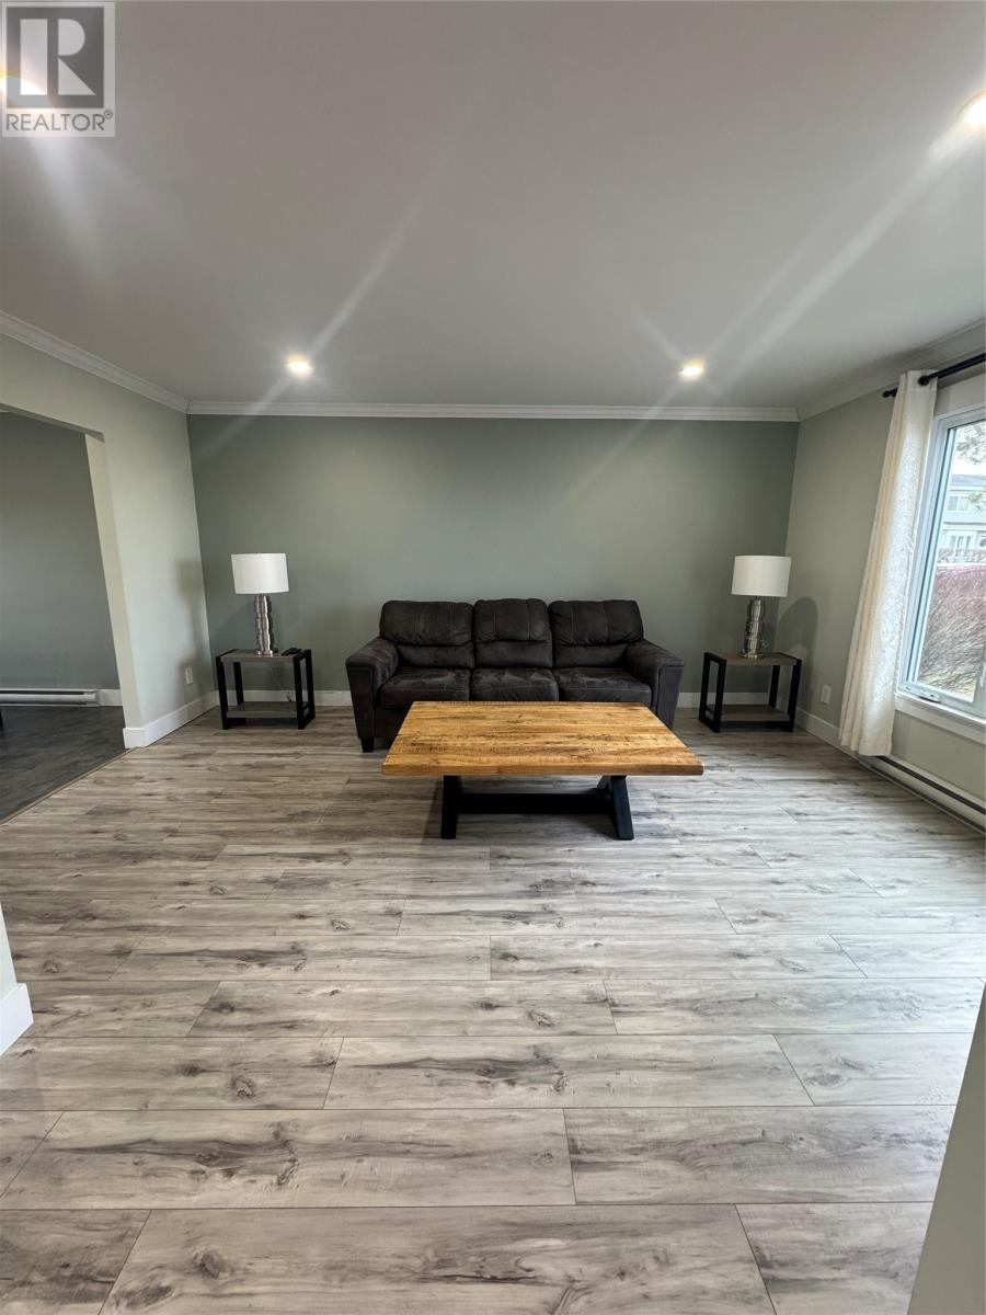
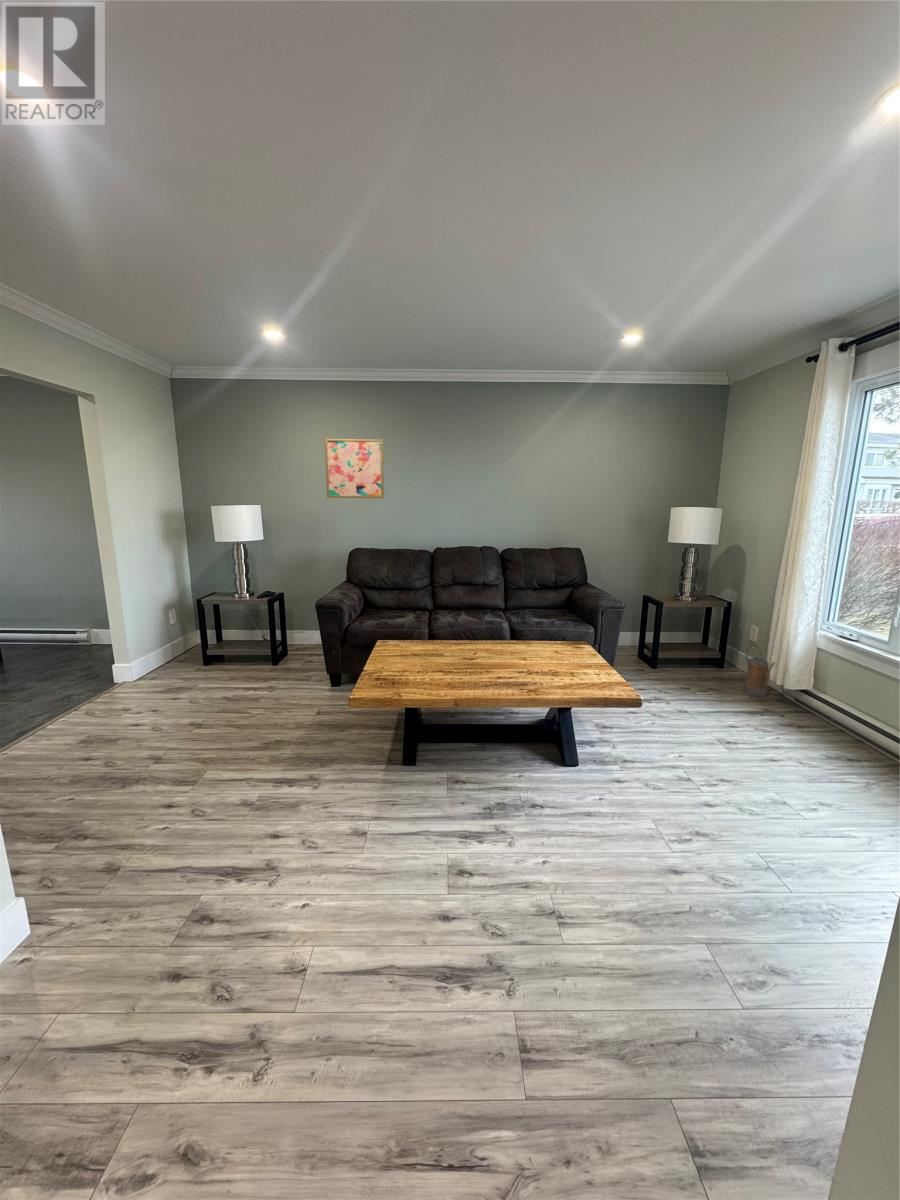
+ wall art (355, 469)
+ watering can (758, 669)
